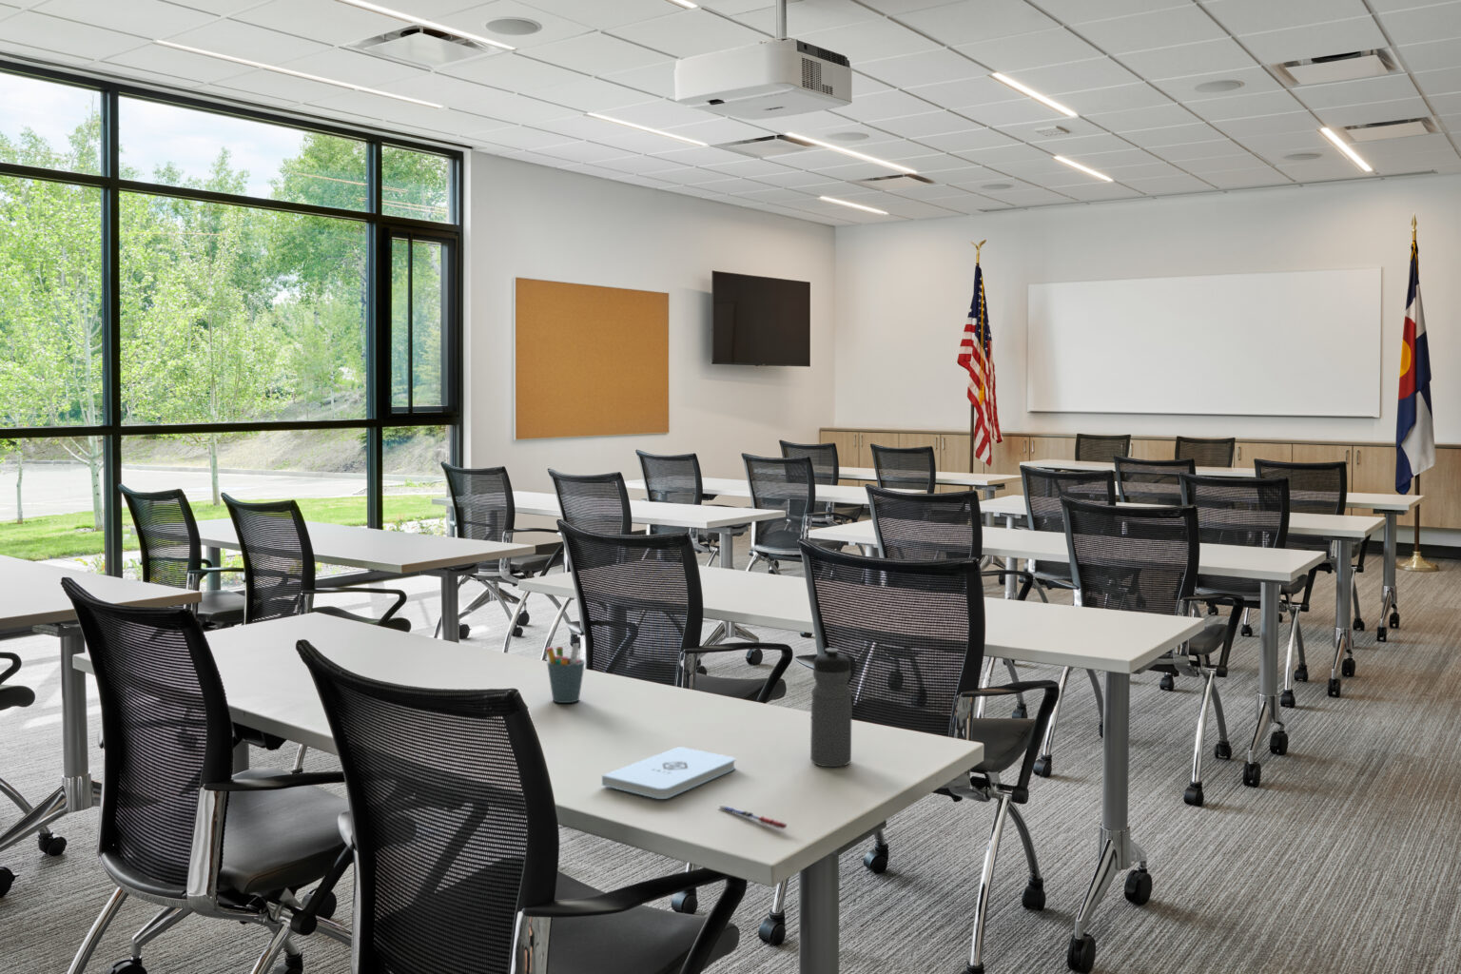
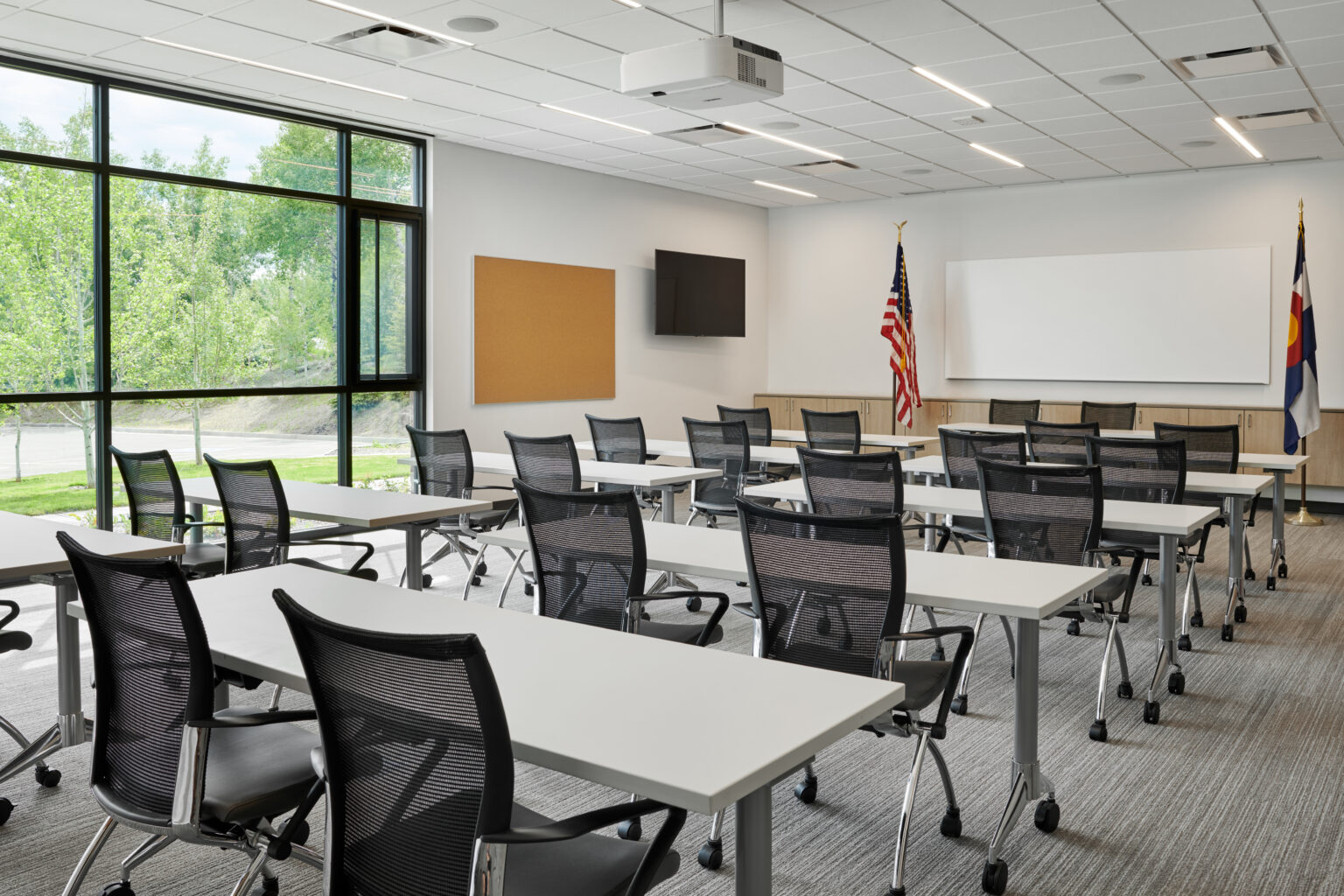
- notepad (672, 772)
- water bottle (832, 704)
- pen (751, 815)
- pen holder (565, 670)
